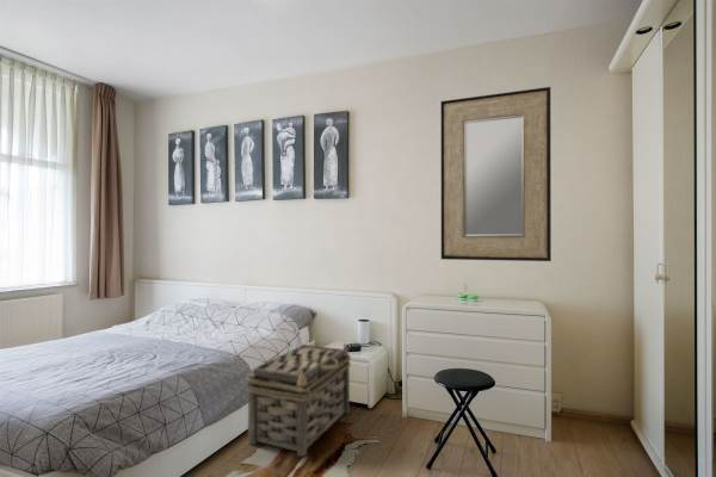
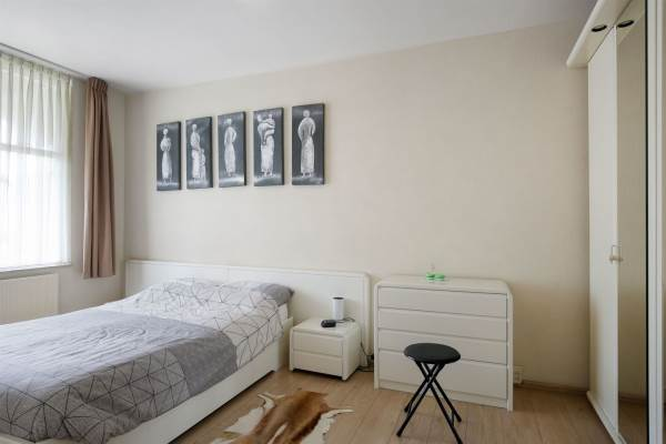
- home mirror (493, 176)
- basket (305, 388)
